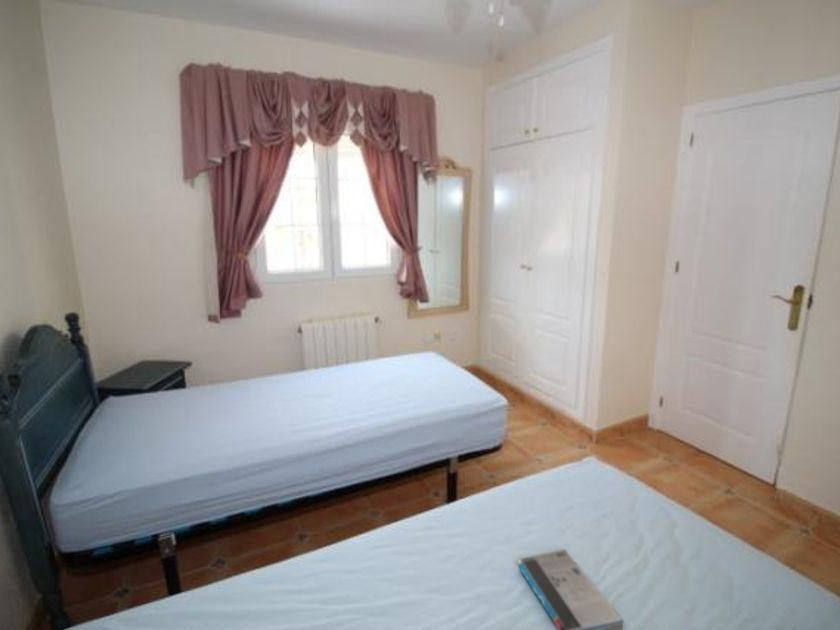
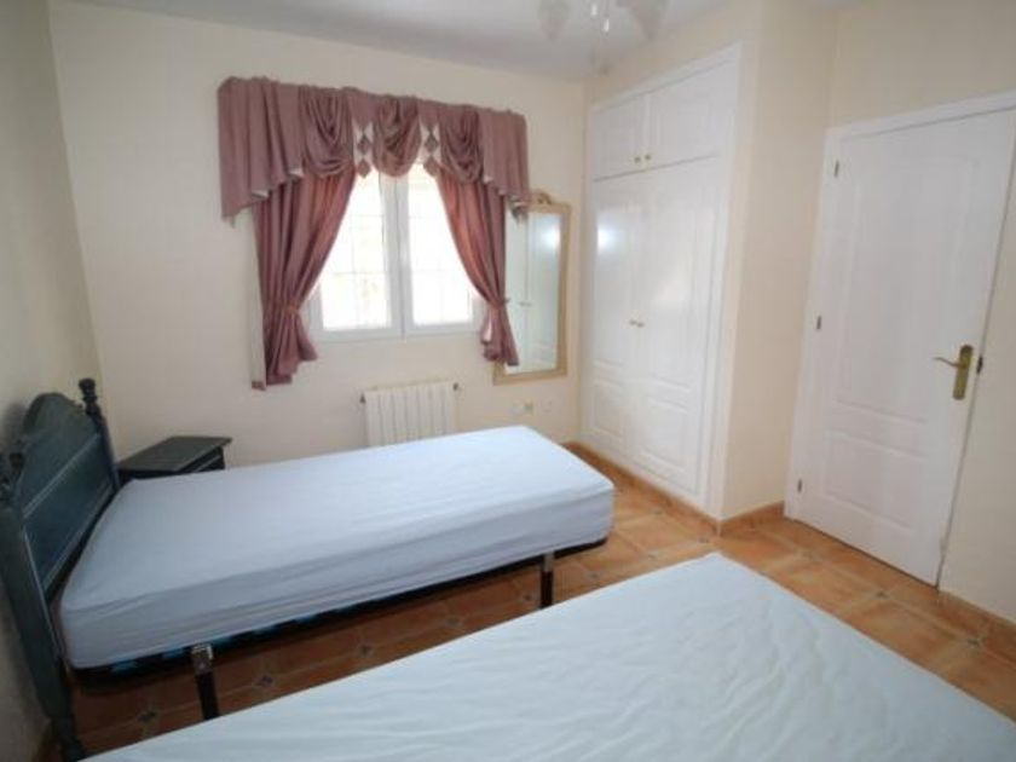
- book (565, 591)
